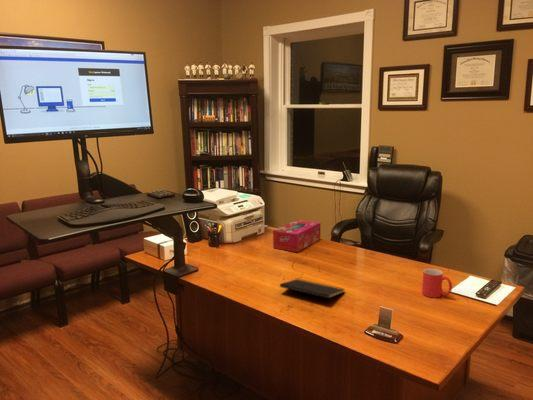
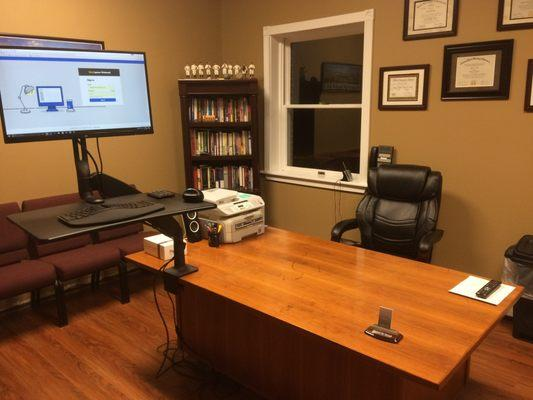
- tissue box (297, 234)
- notepad (312, 288)
- mug (437, 284)
